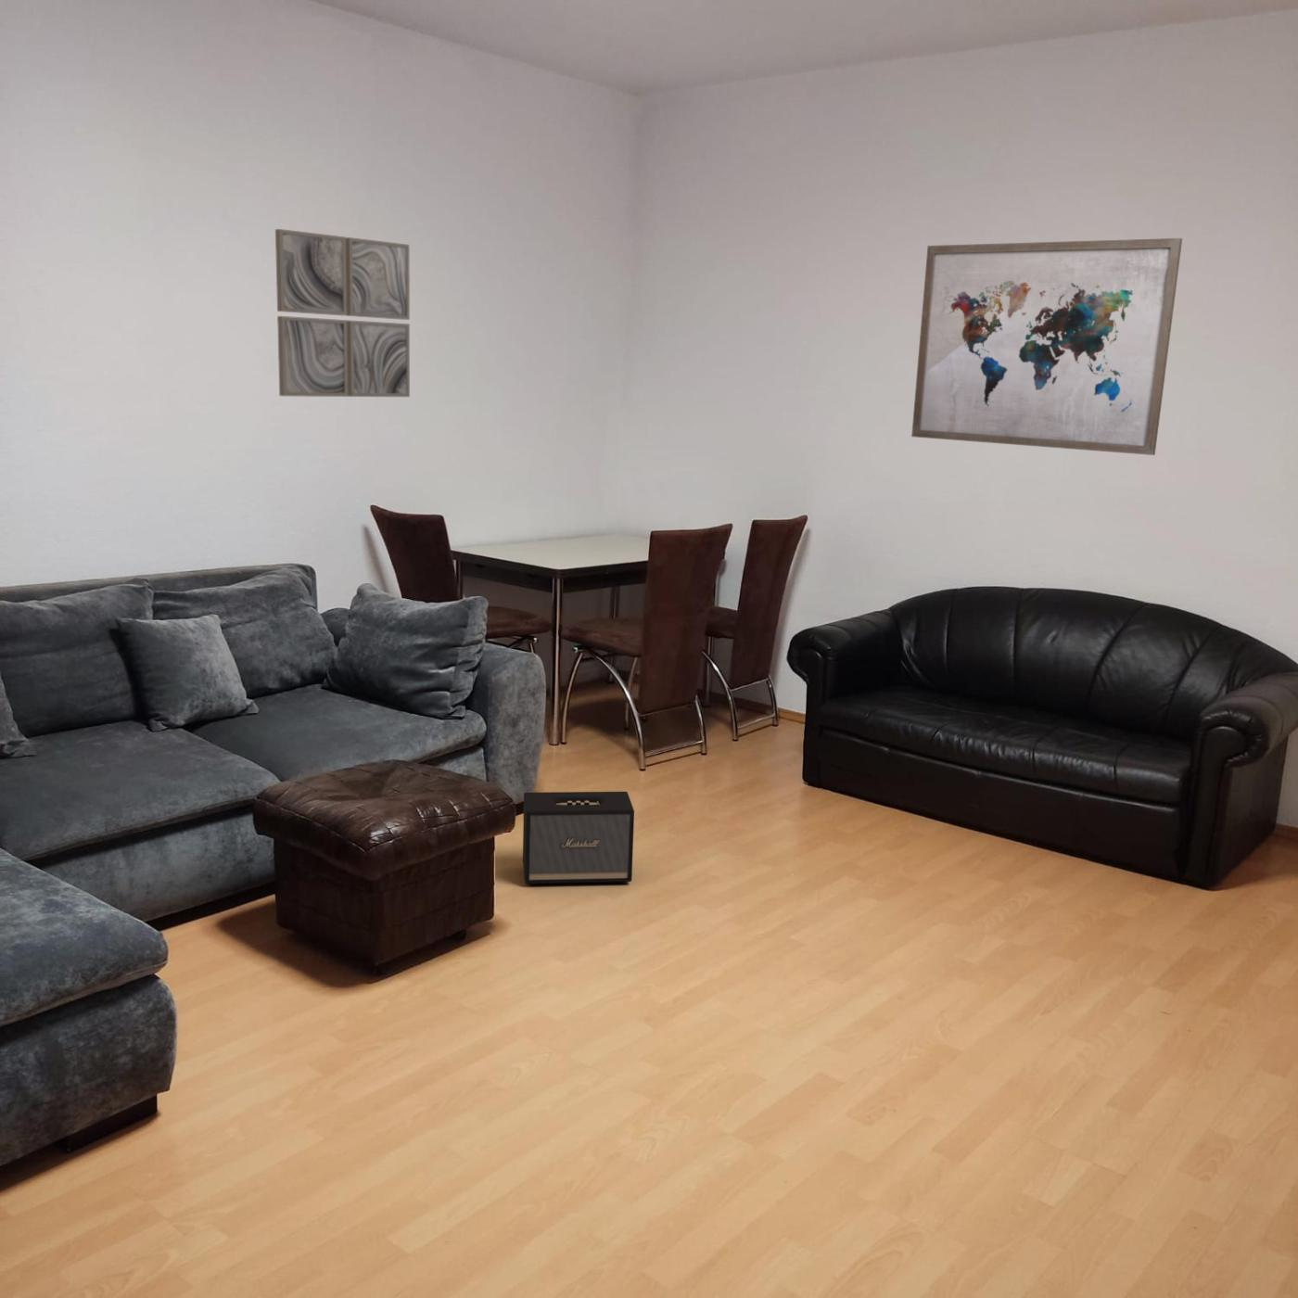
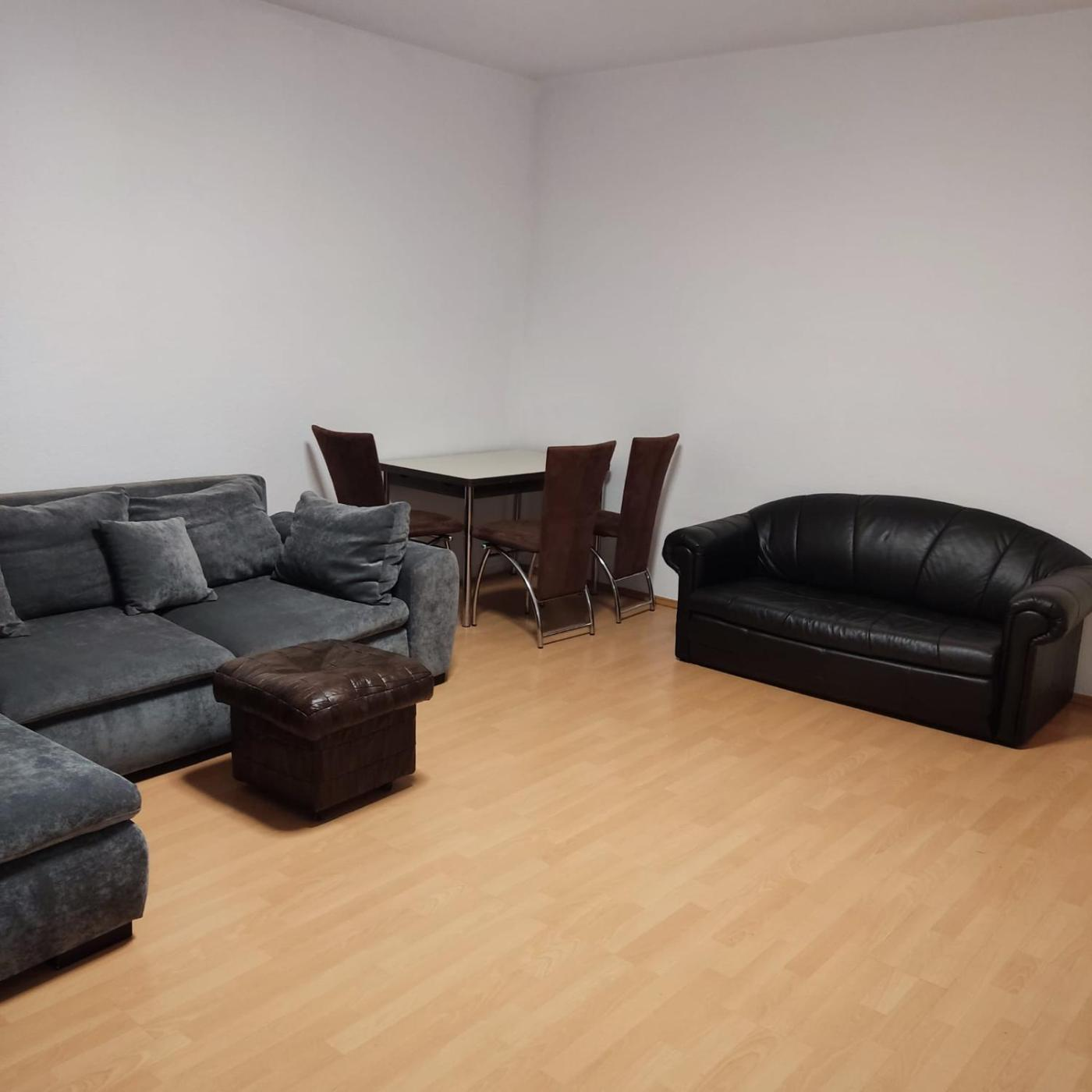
- wall art (1035, 345)
- wall art (346, 315)
- speaker (576, 838)
